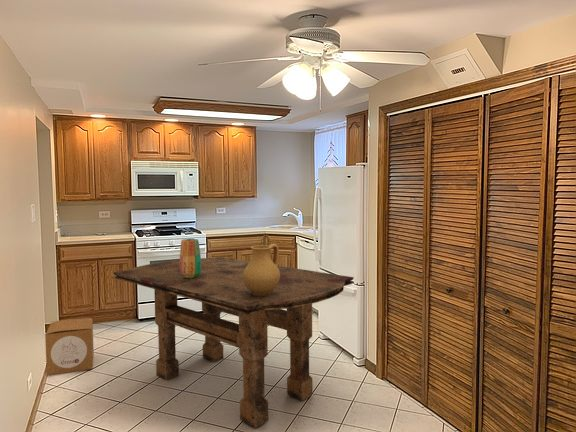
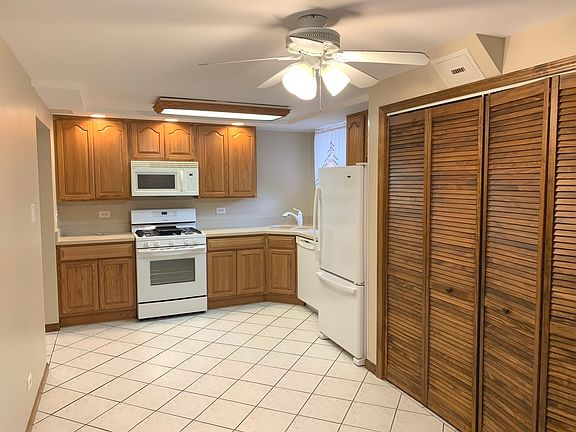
- pitcher (261, 268)
- dining table (229, 330)
- vase (190, 258)
- cardboard box (71, 344)
